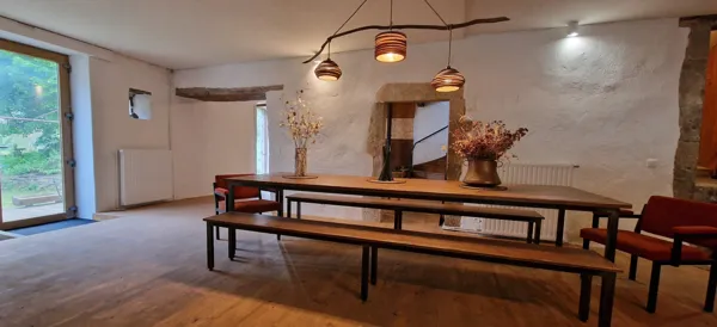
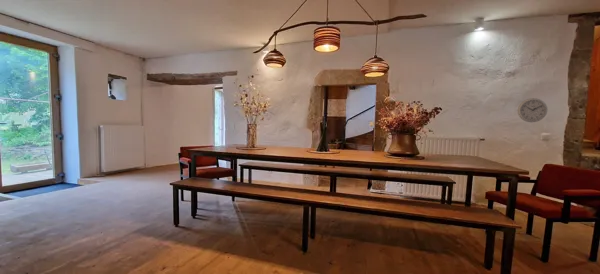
+ wall clock (532, 110)
